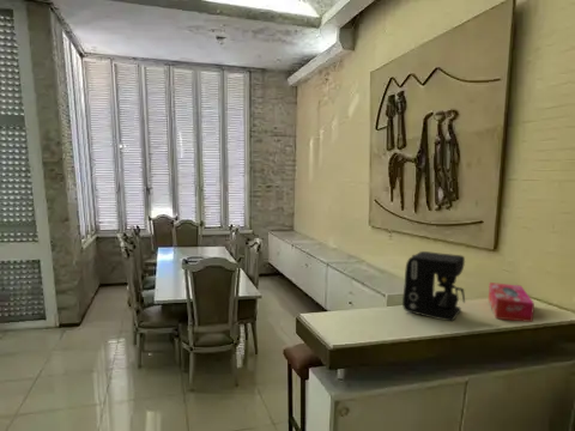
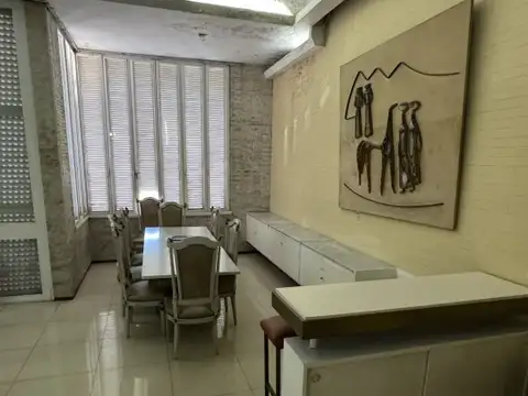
- tissue box (509, 301)
- coffee maker (434, 284)
